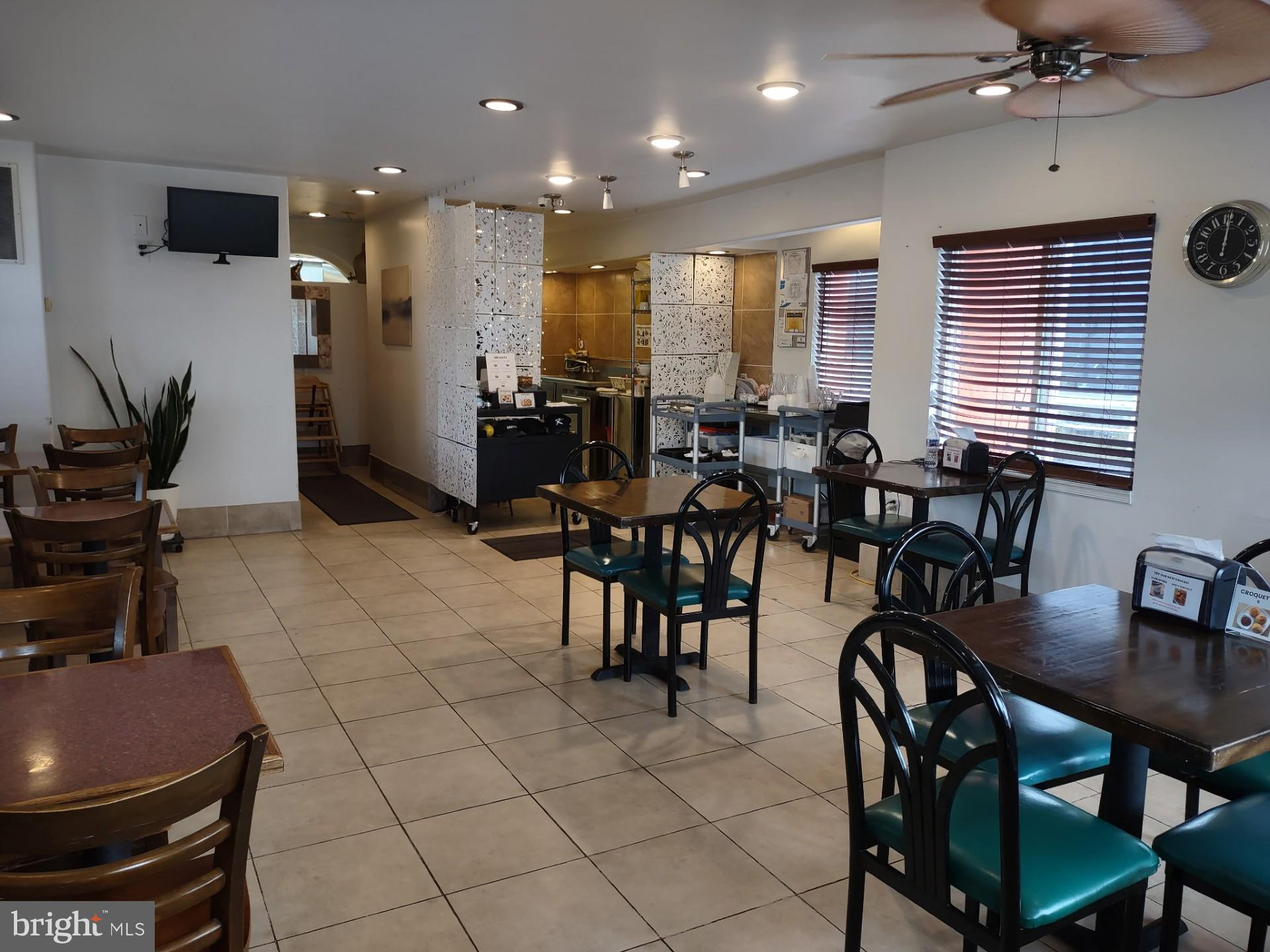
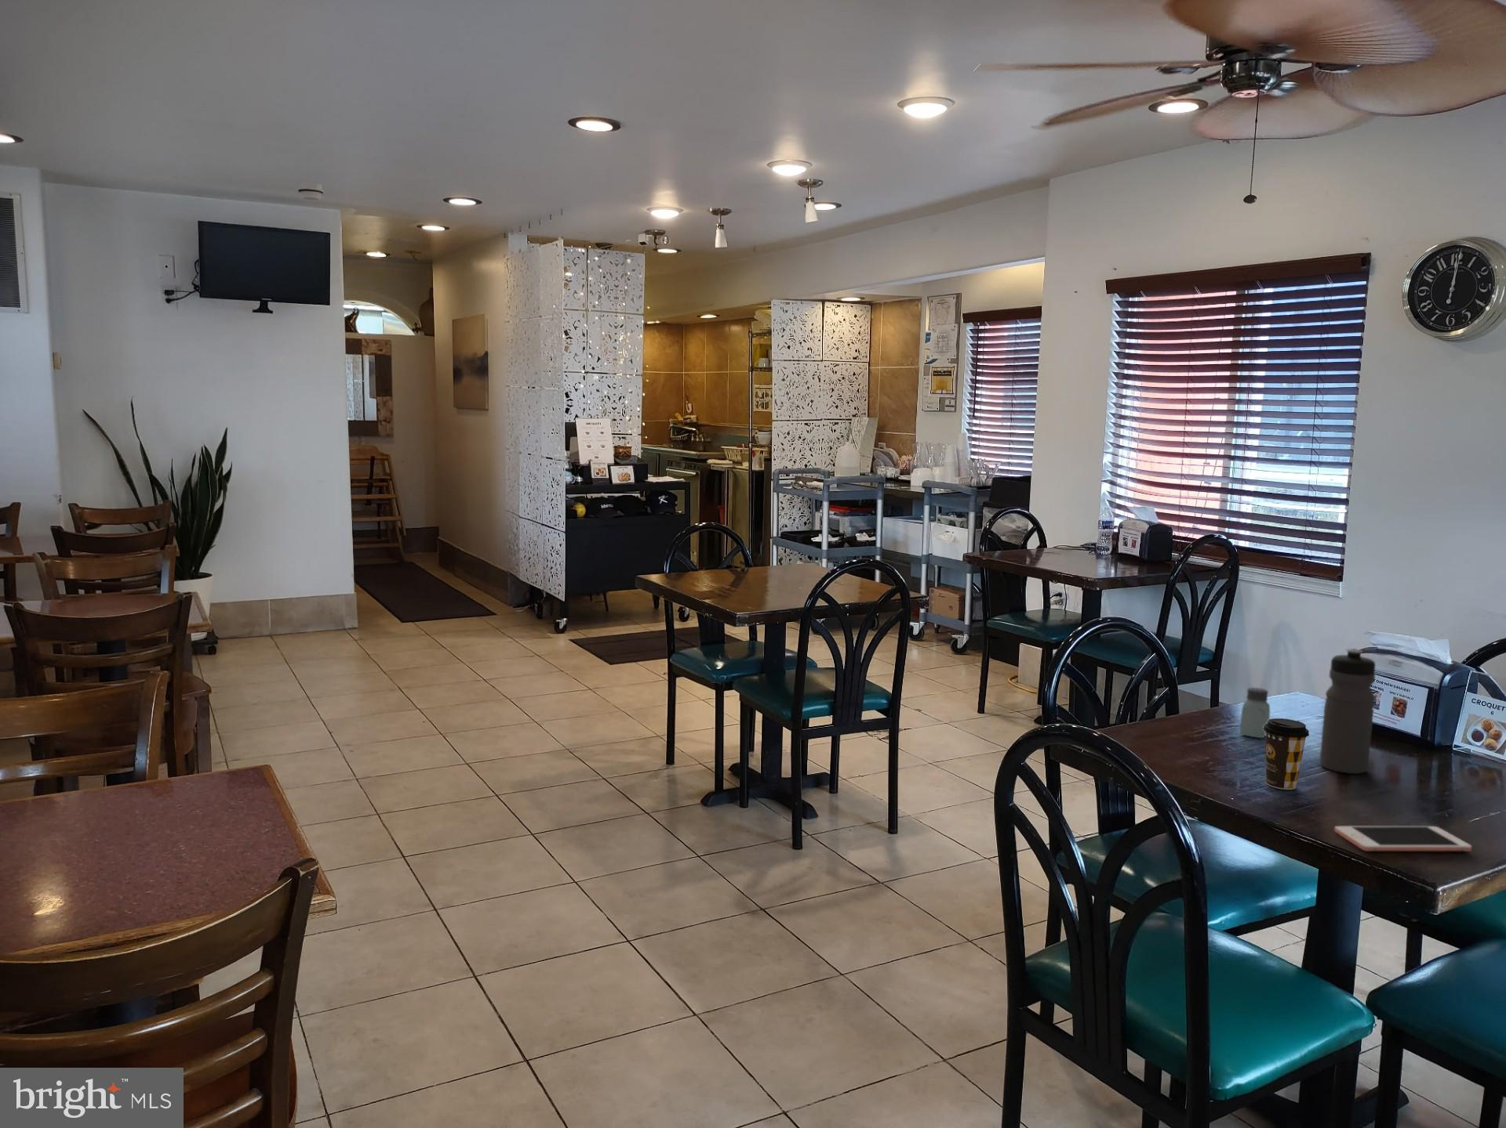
+ cell phone (1402, 838)
+ smoke detector (311, 191)
+ coffee cup (1283, 754)
+ saltshaker (1256, 712)
+ water bottle (1348, 709)
